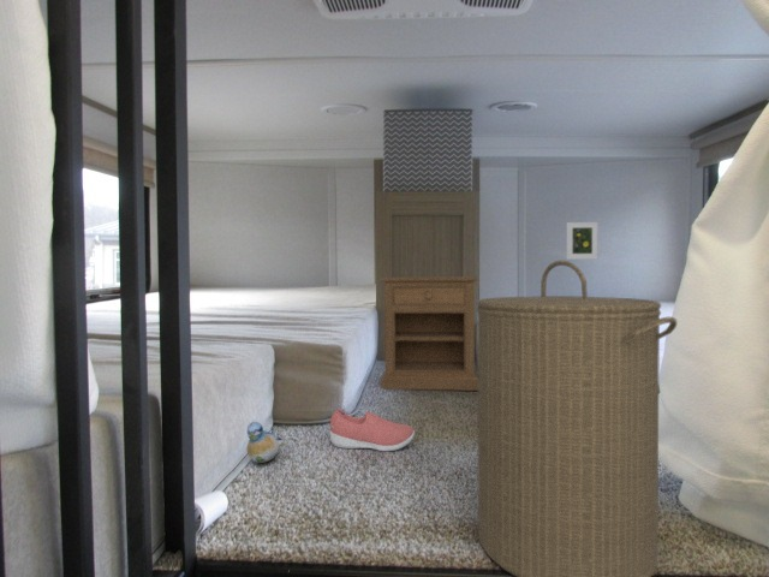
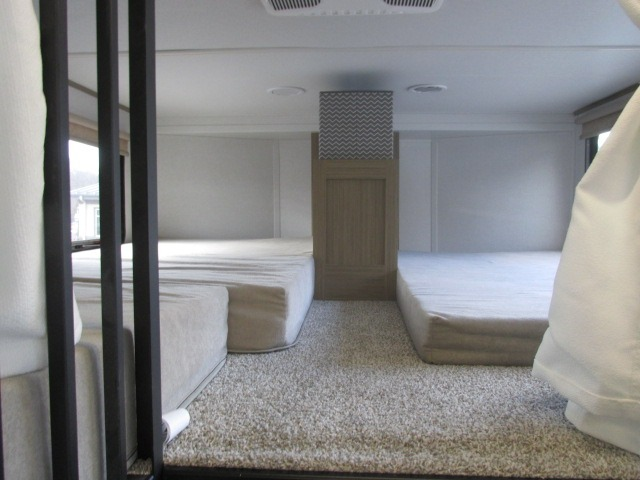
- shoe (371, 428)
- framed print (582, 240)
- laundry hamper (564, 404)
- nightstand (429, 329)
- plush toy (264, 440)
